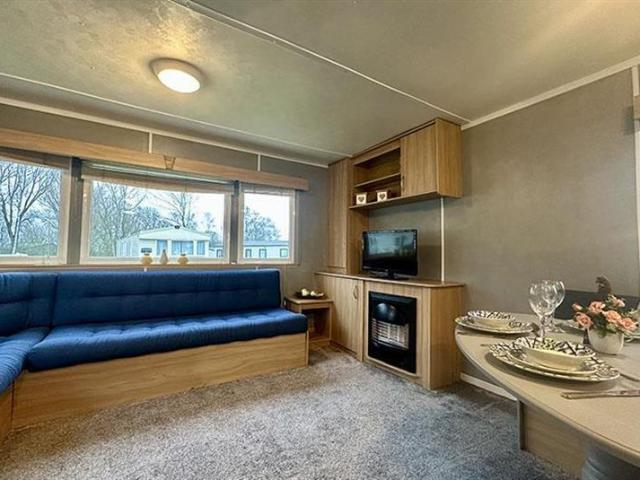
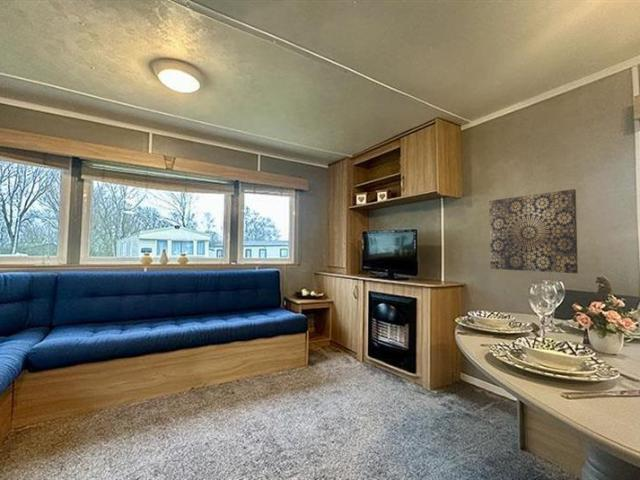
+ wall art (528, 233)
